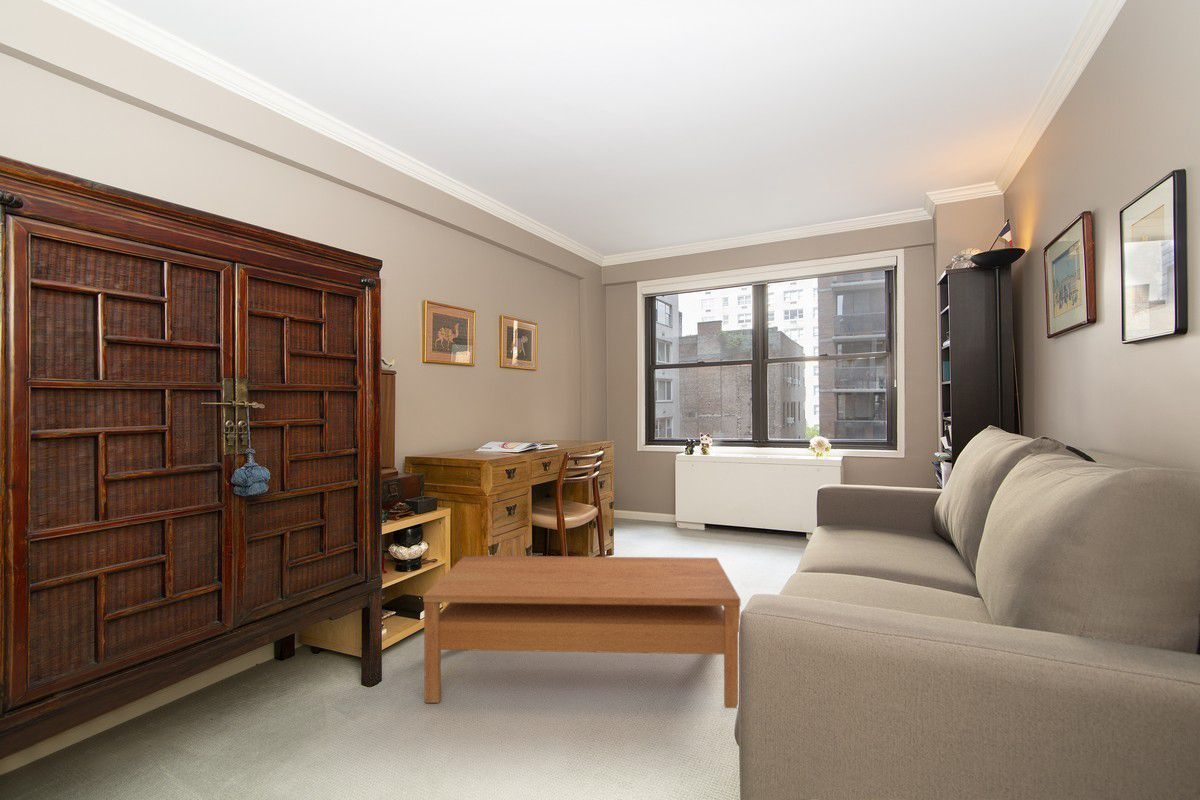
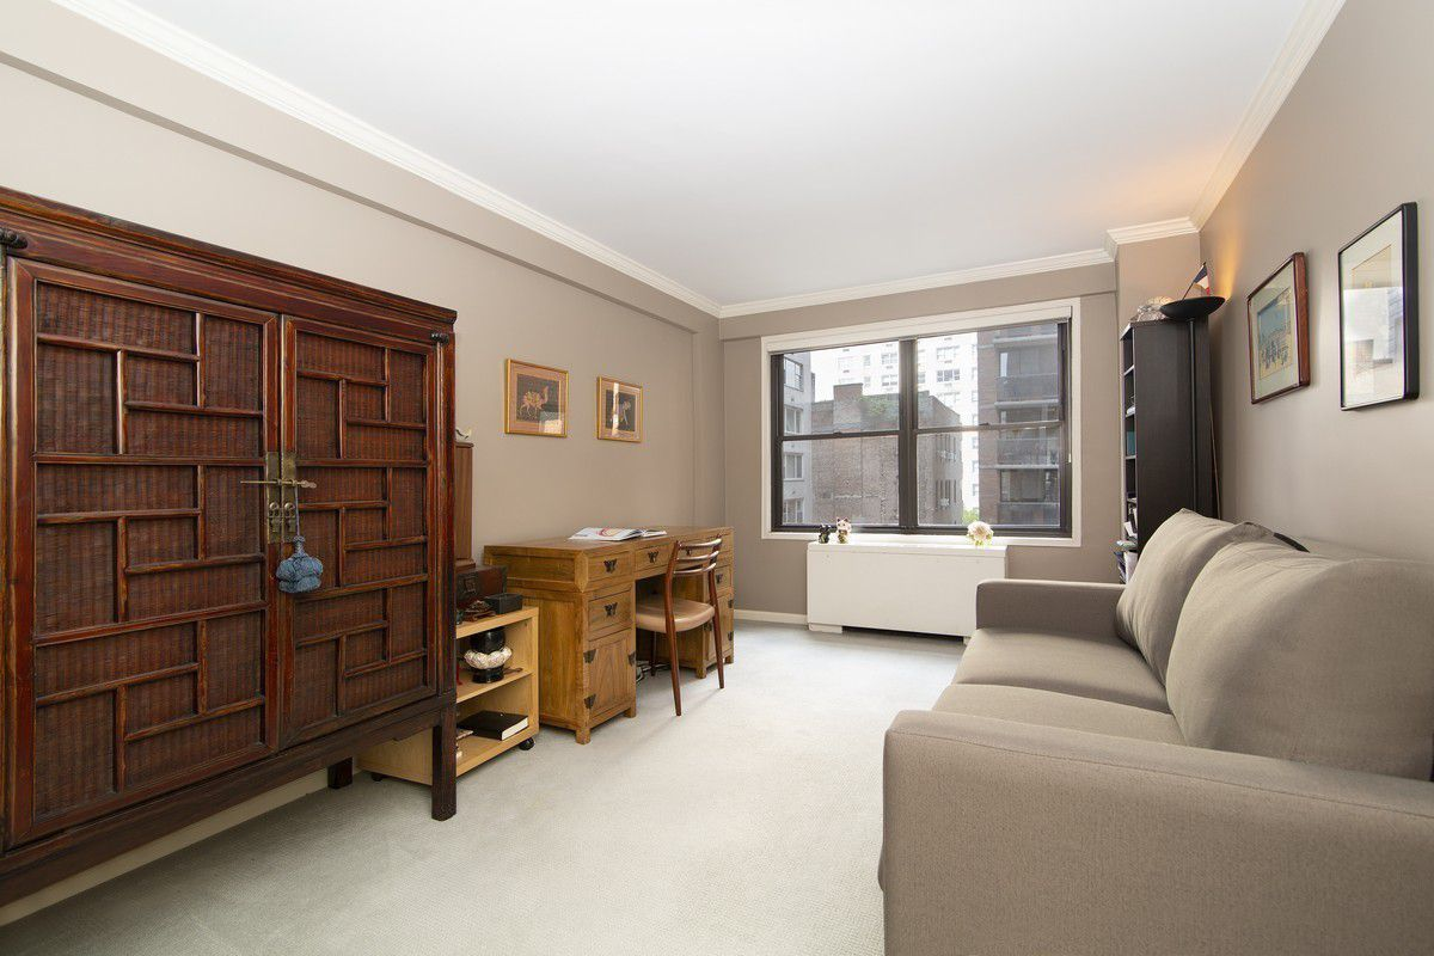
- coffee table (585, 623)
